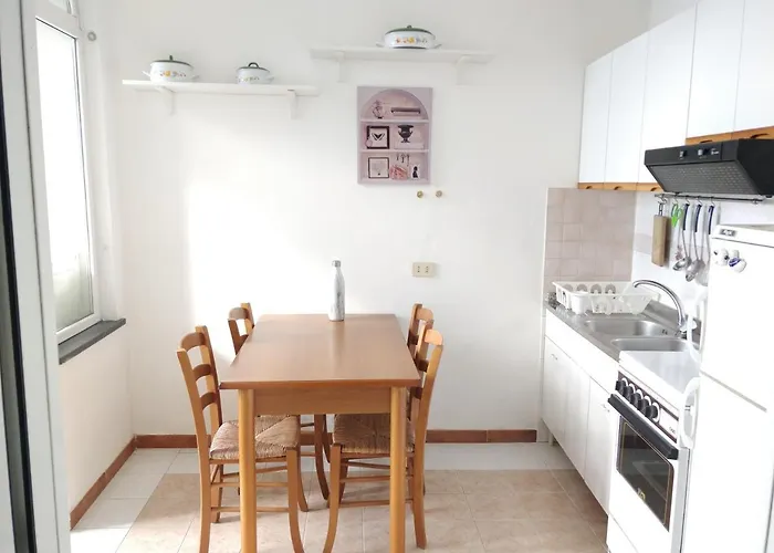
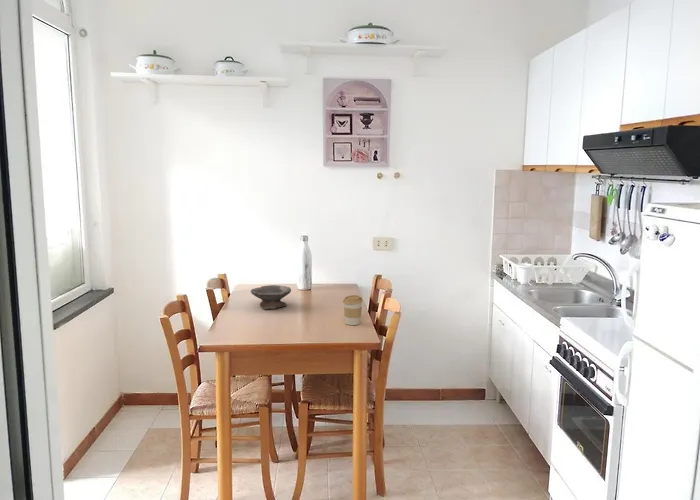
+ bowl (271, 297)
+ coffee cup (352, 309)
